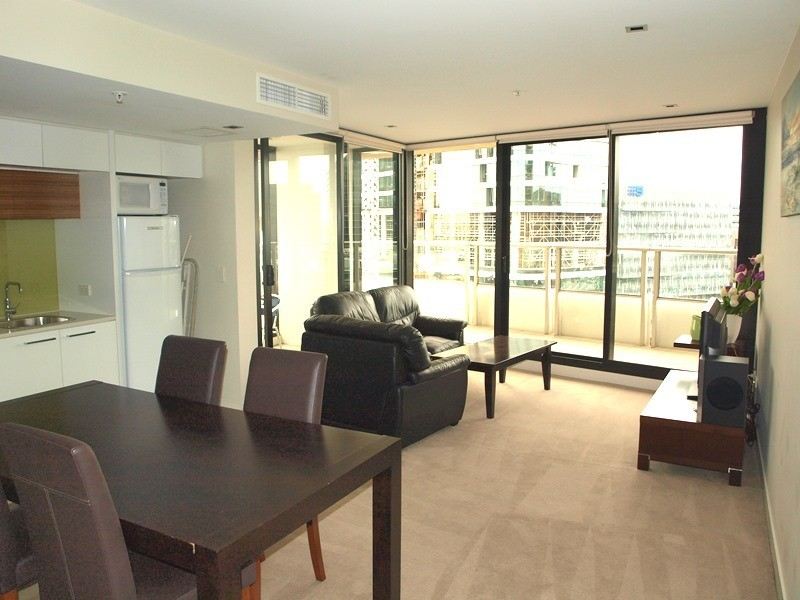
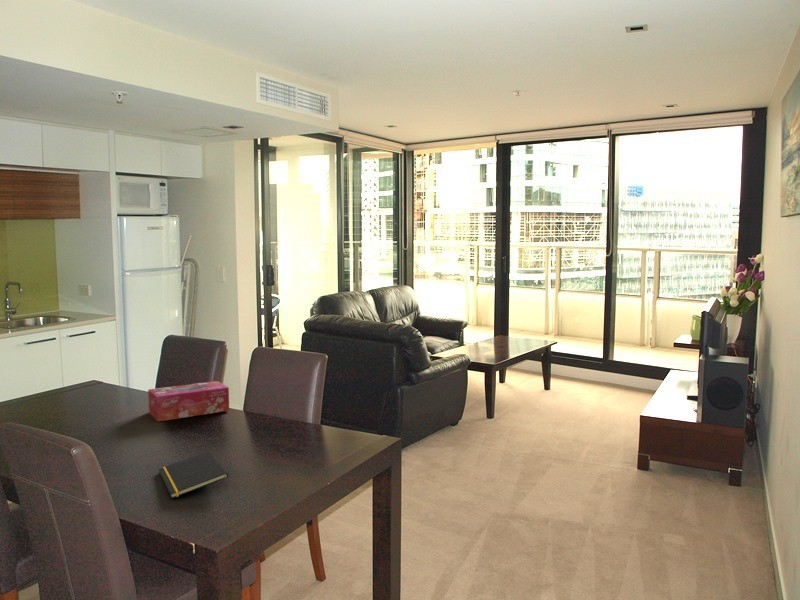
+ tissue box (189, 400)
+ notepad (192, 472)
